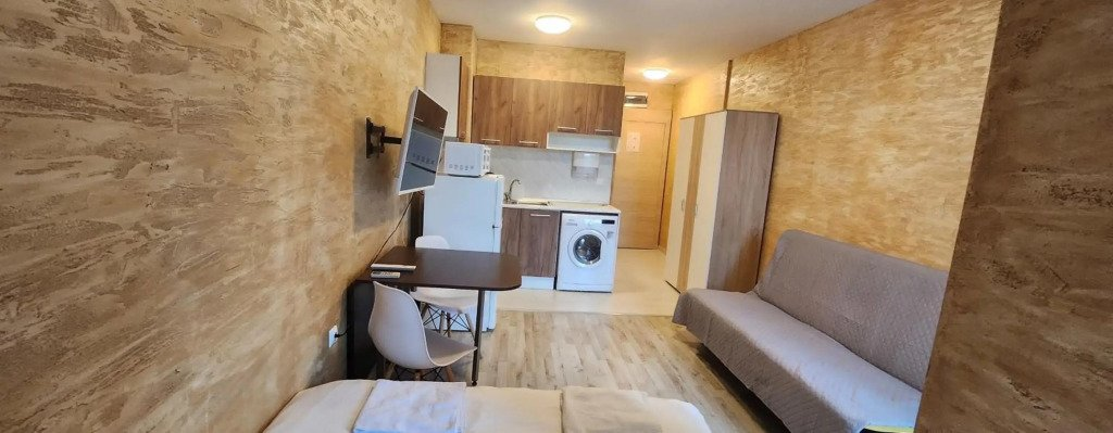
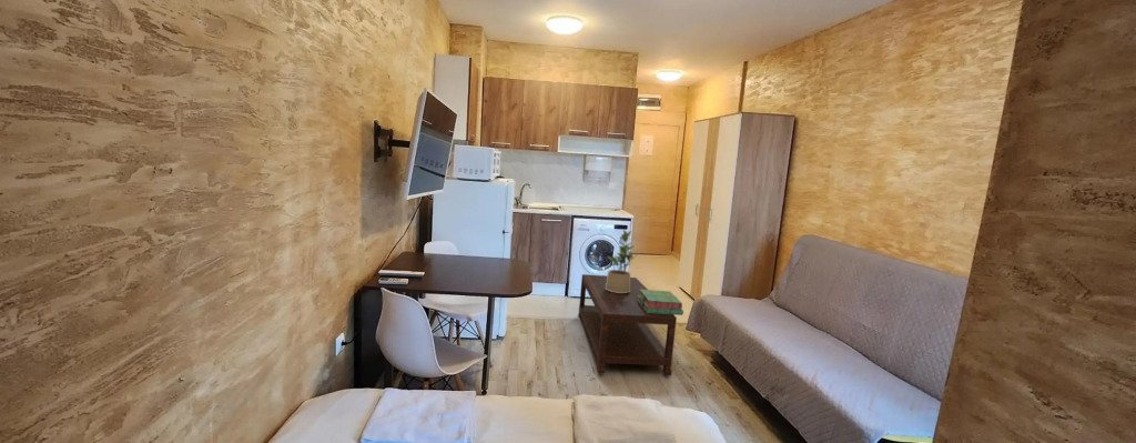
+ coffee table (619, 318)
+ potted plant (620, 259)
+ stack of books (659, 301)
